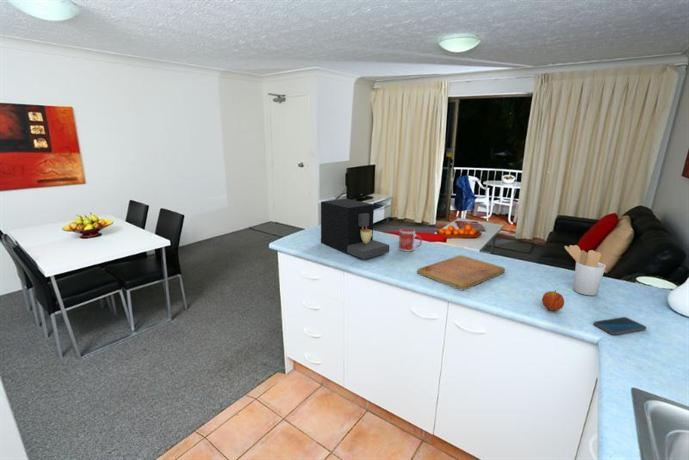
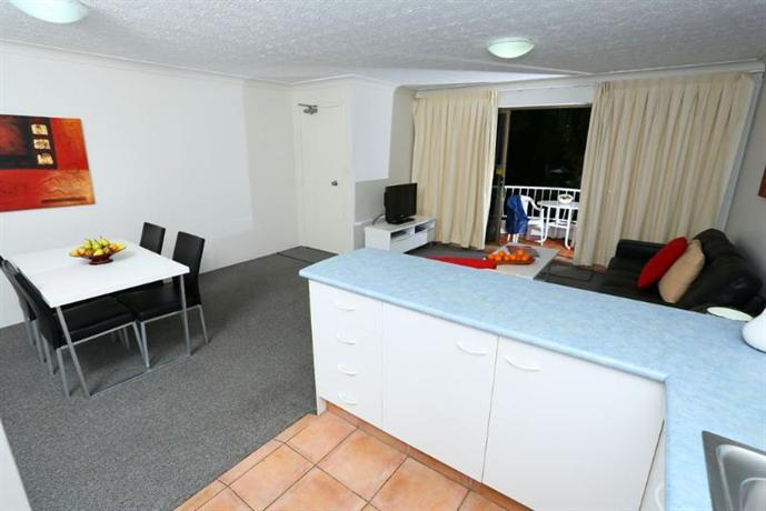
- cutting board (461, 270)
- mug (410, 240)
- smartphone (619, 325)
- fruit (553, 299)
- utensil holder (582, 268)
- coffee maker (354, 226)
